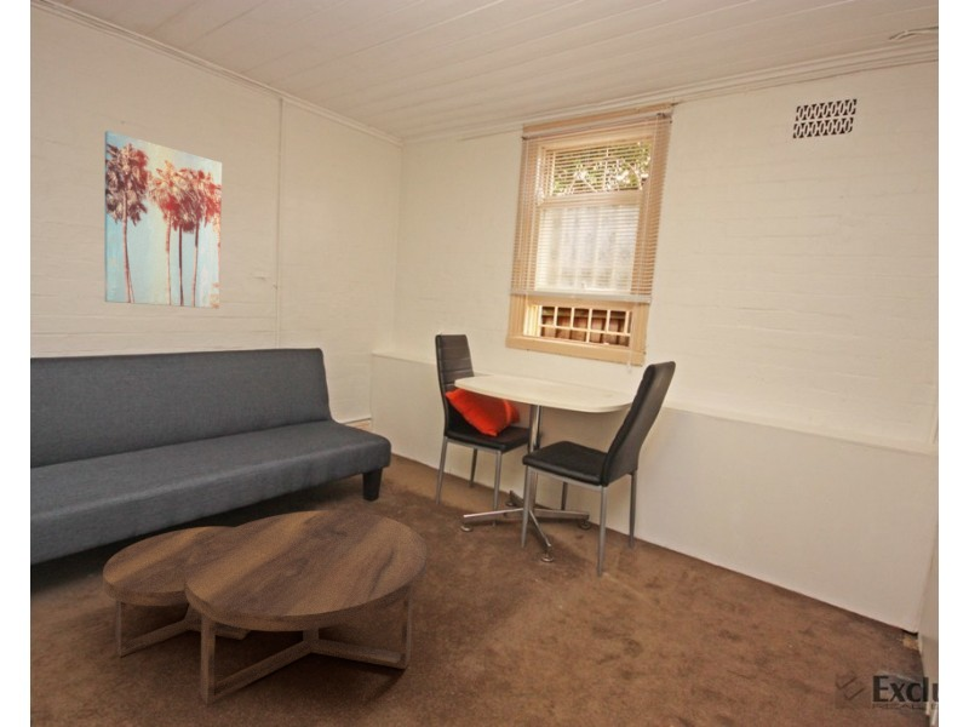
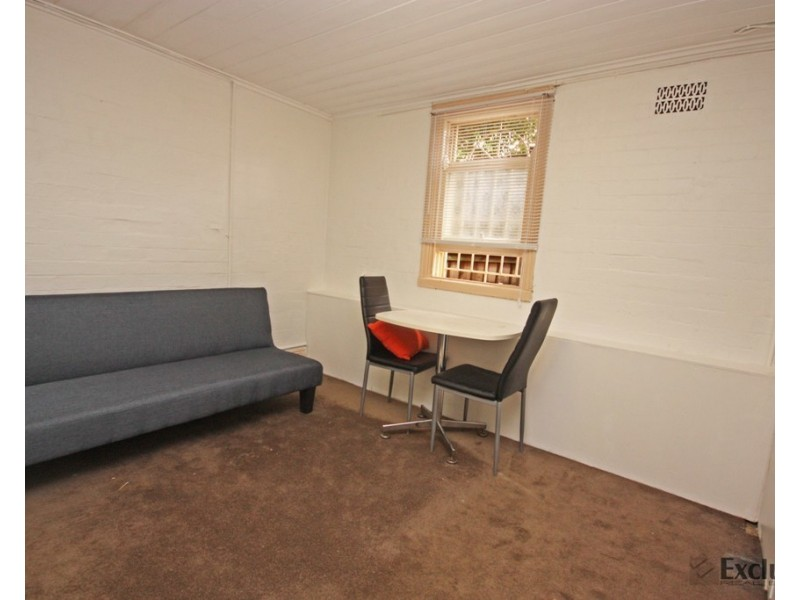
- coffee table (266, 593)
- wall art (167, 227)
